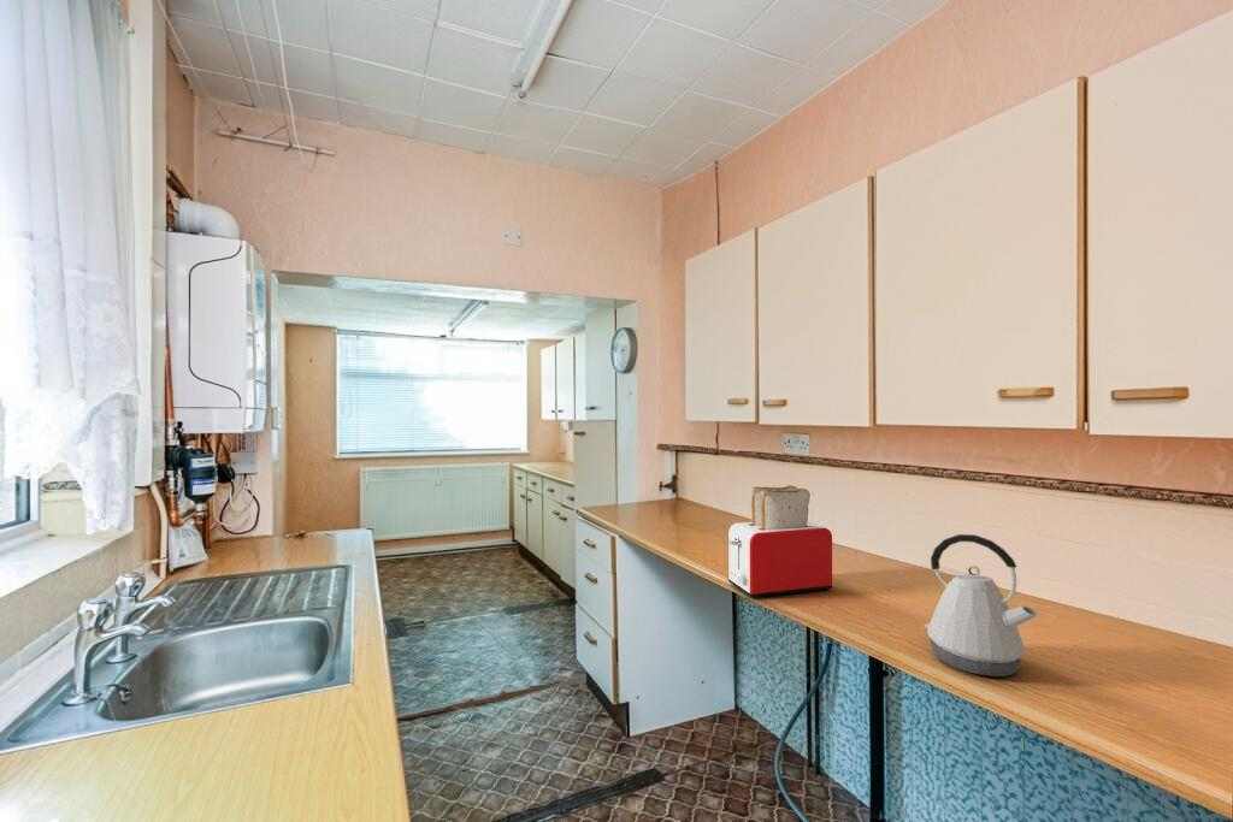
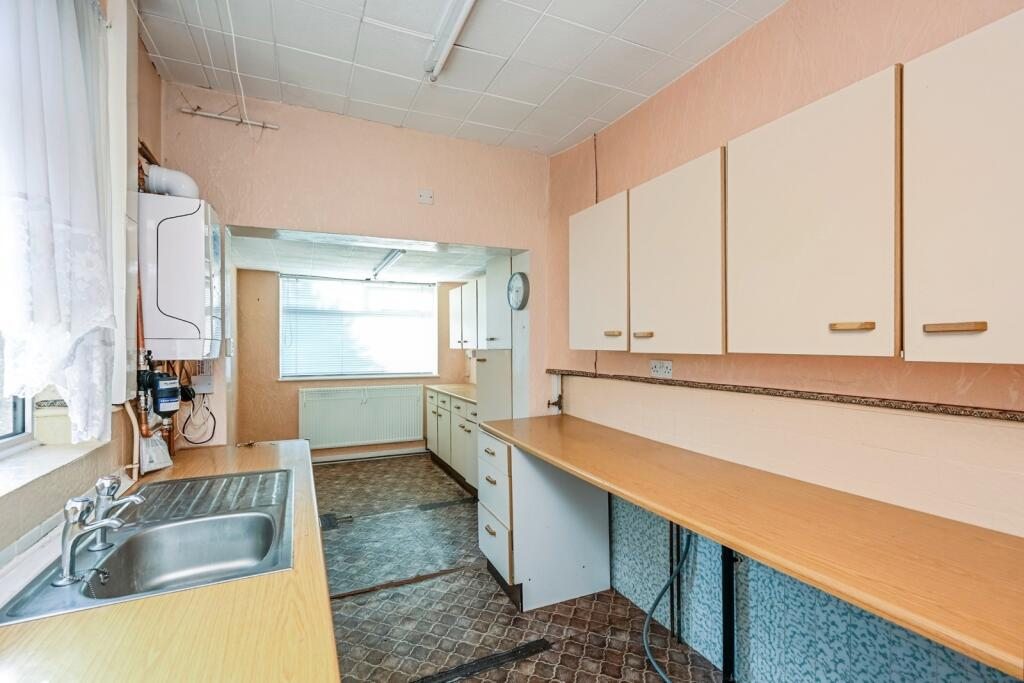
- toaster (775, 537)
- kettle (977, 598)
